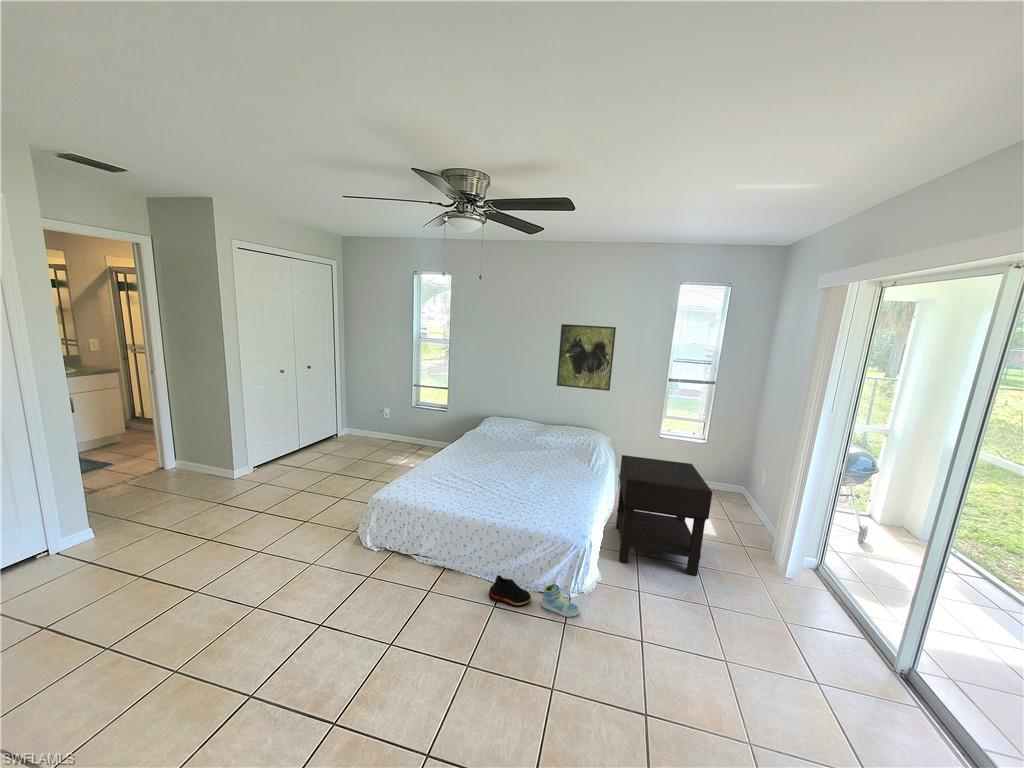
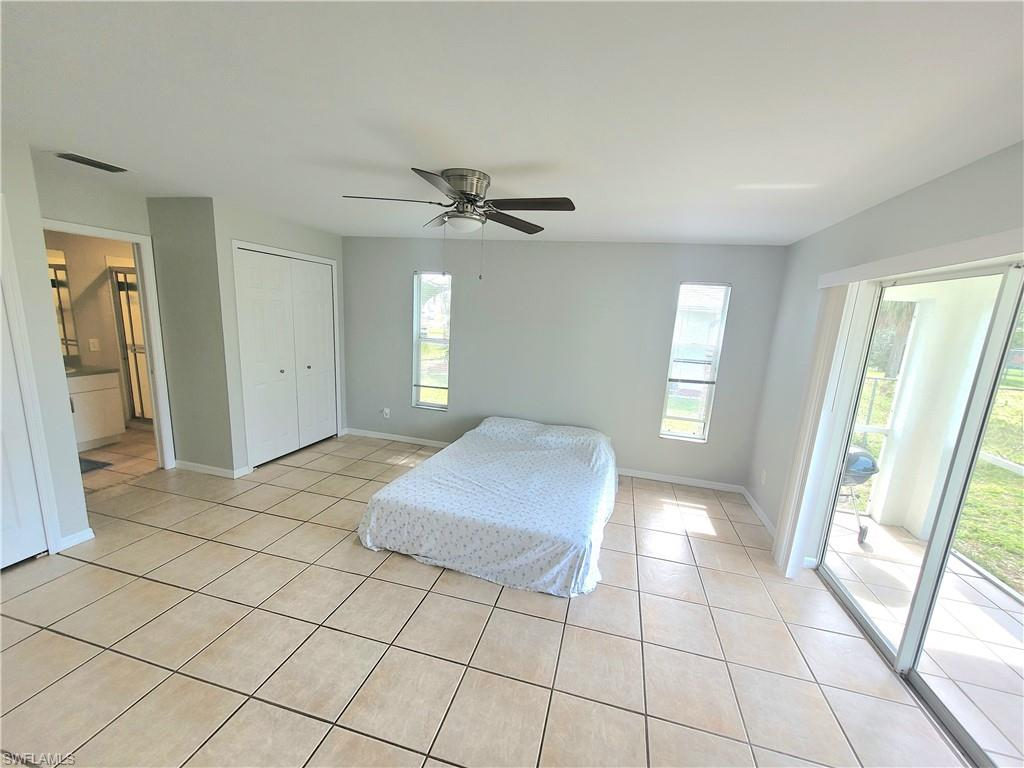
- sneaker (560, 598)
- nightstand (657, 509)
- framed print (585, 357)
- shoe (509, 589)
